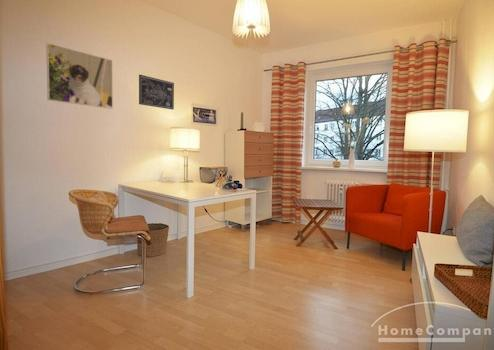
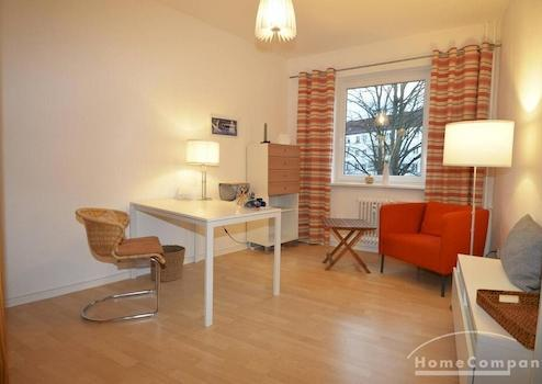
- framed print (82, 78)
- wall art (157, 93)
